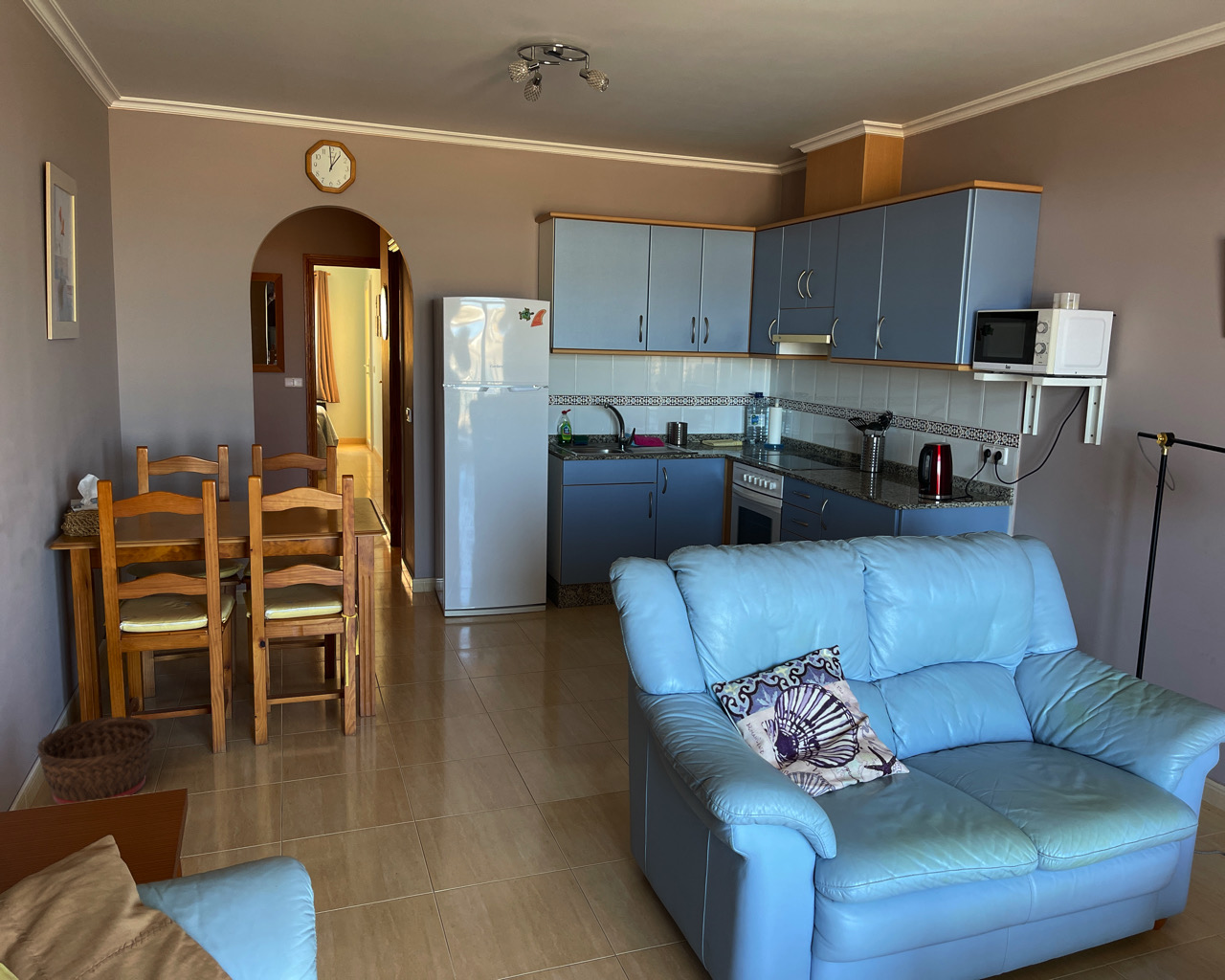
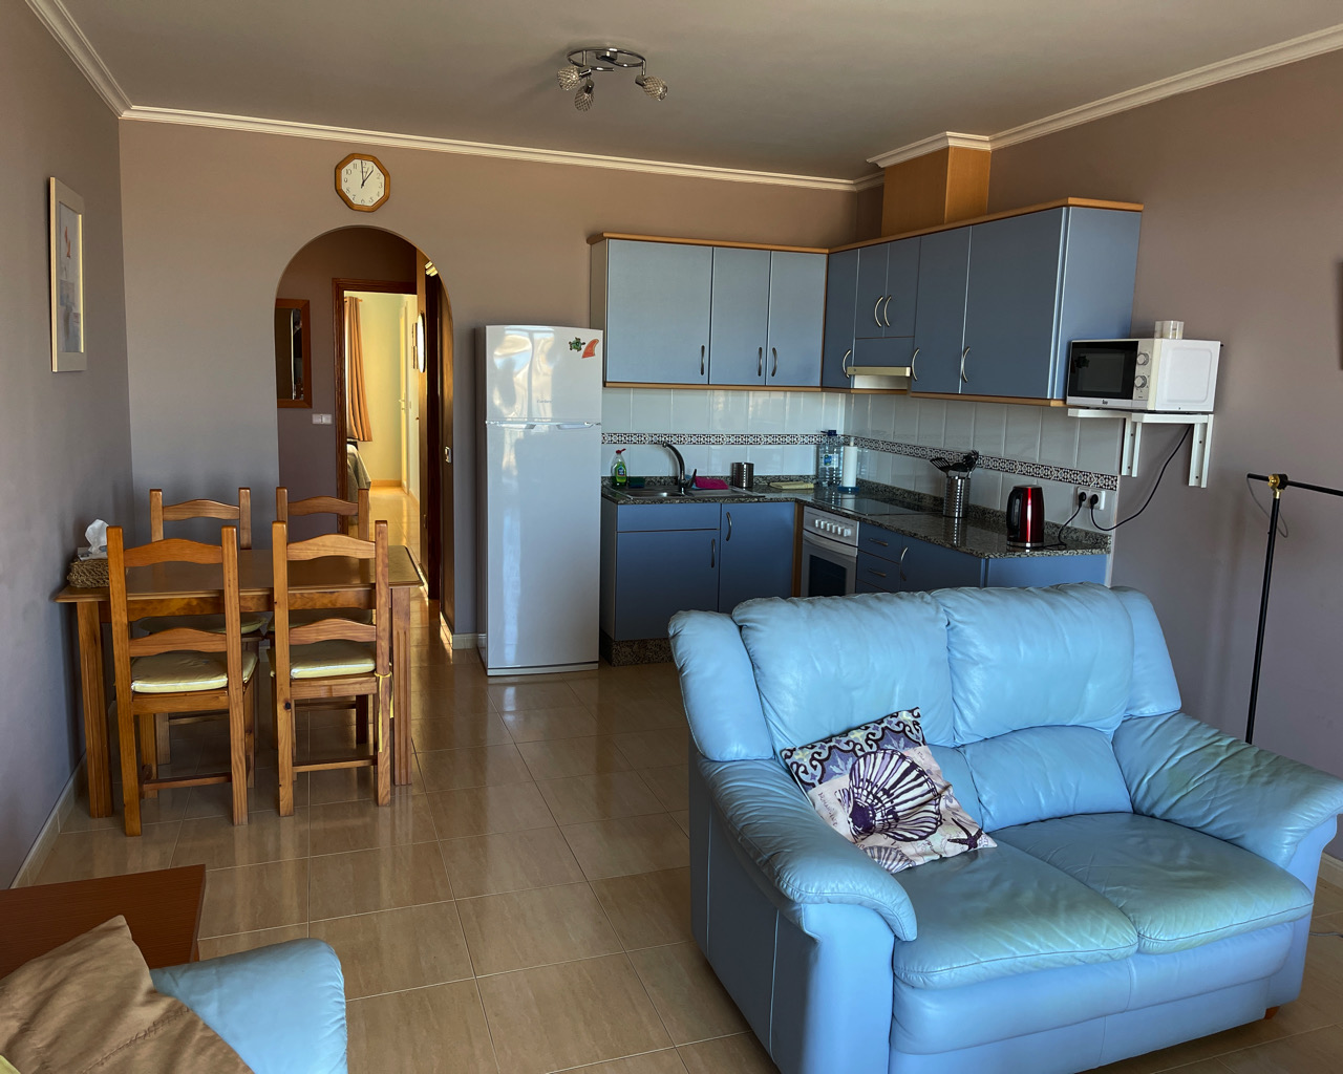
- basket (99, 762)
